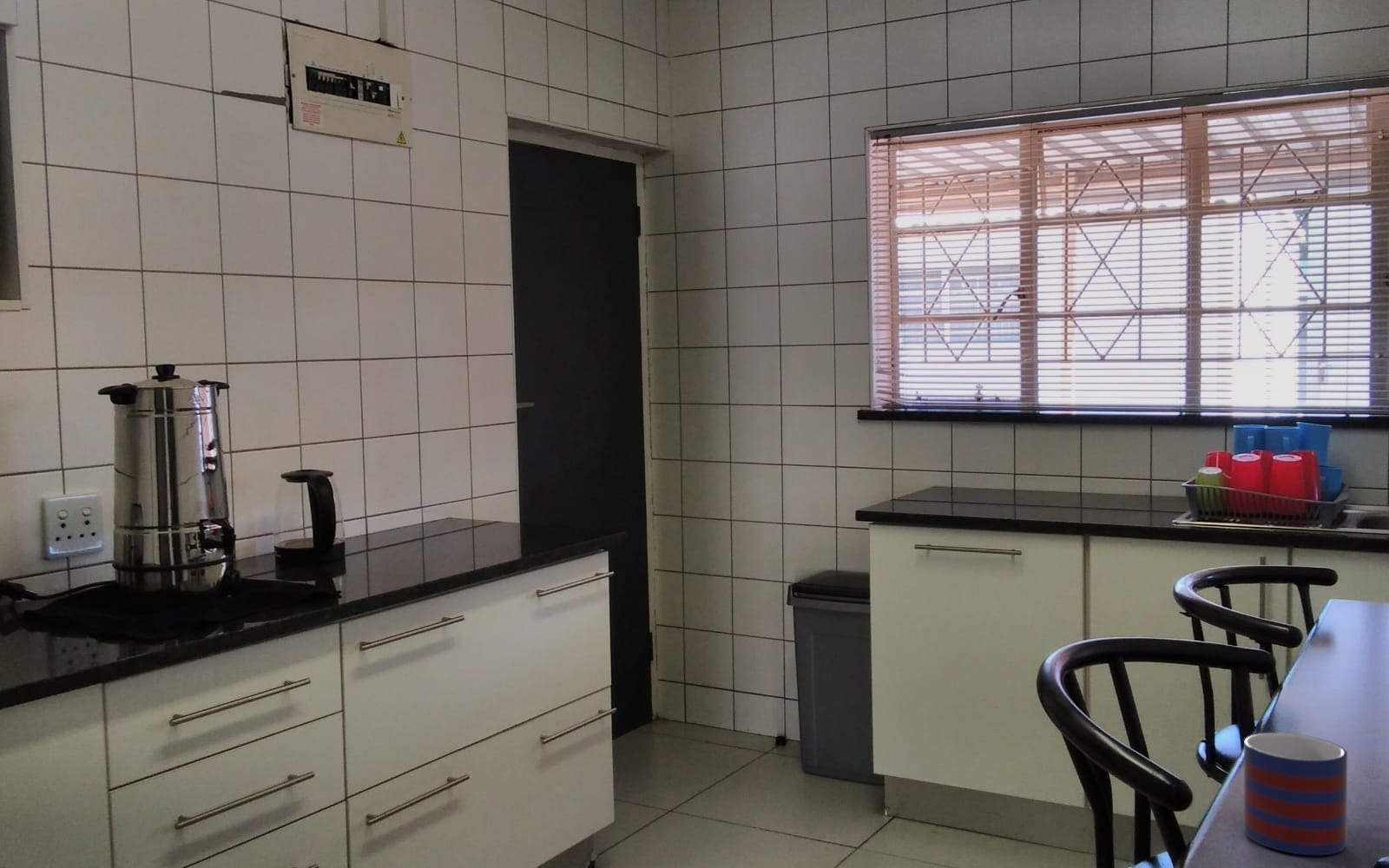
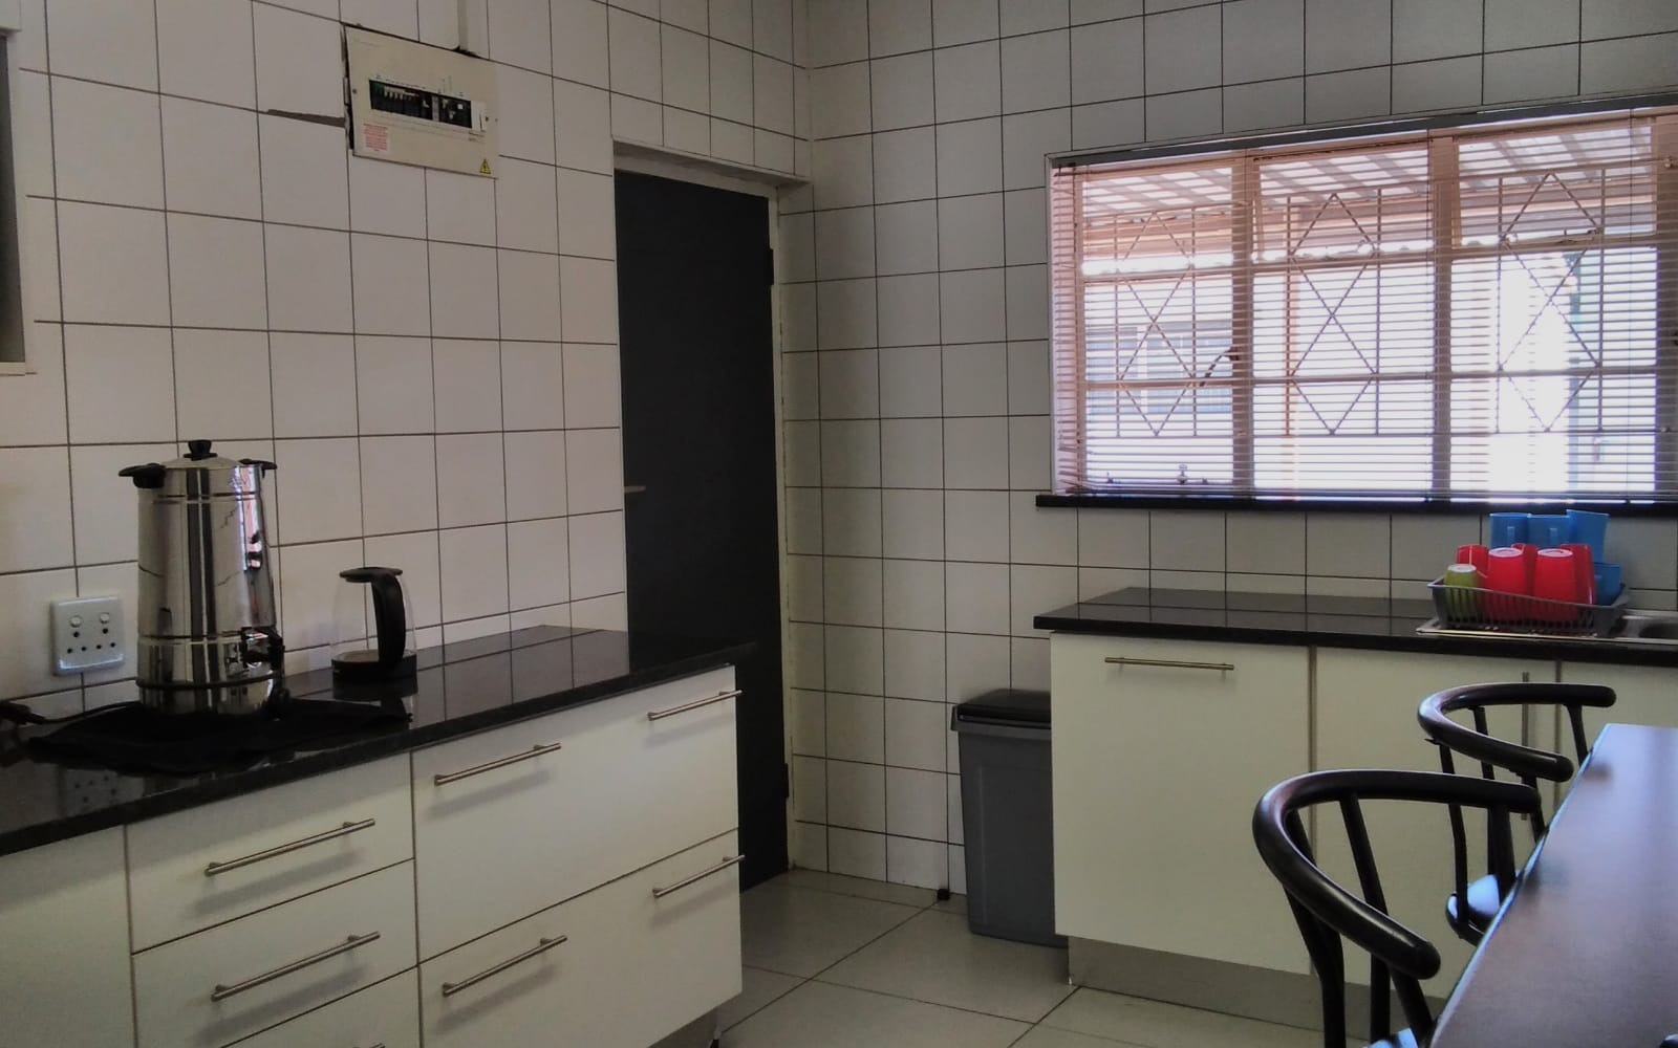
- mug (1294, 785)
